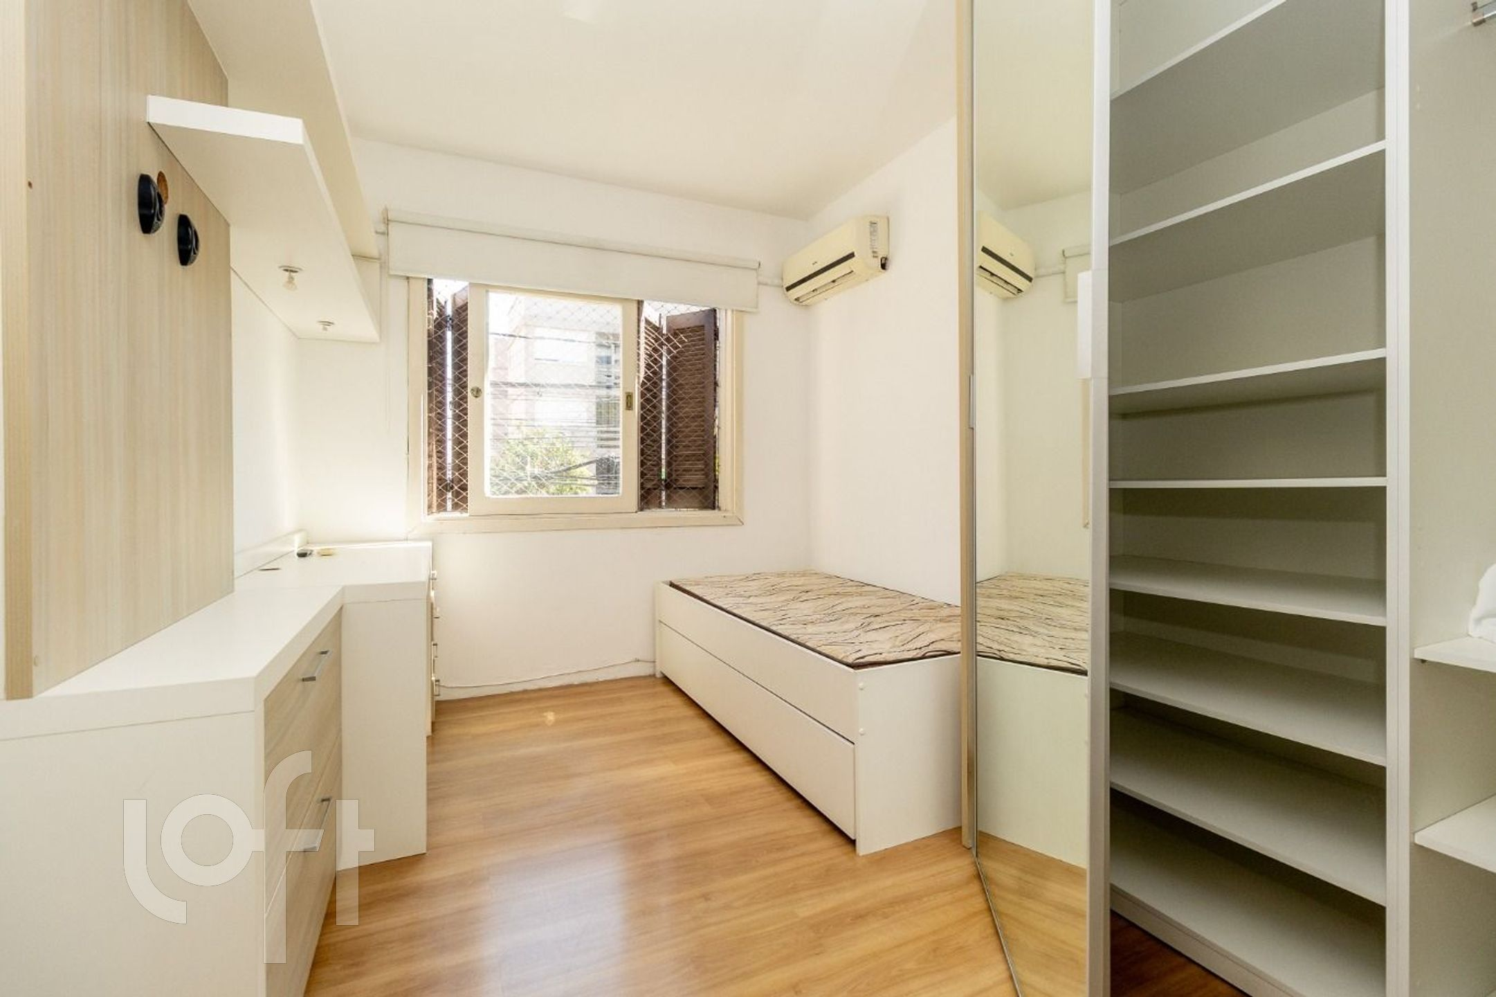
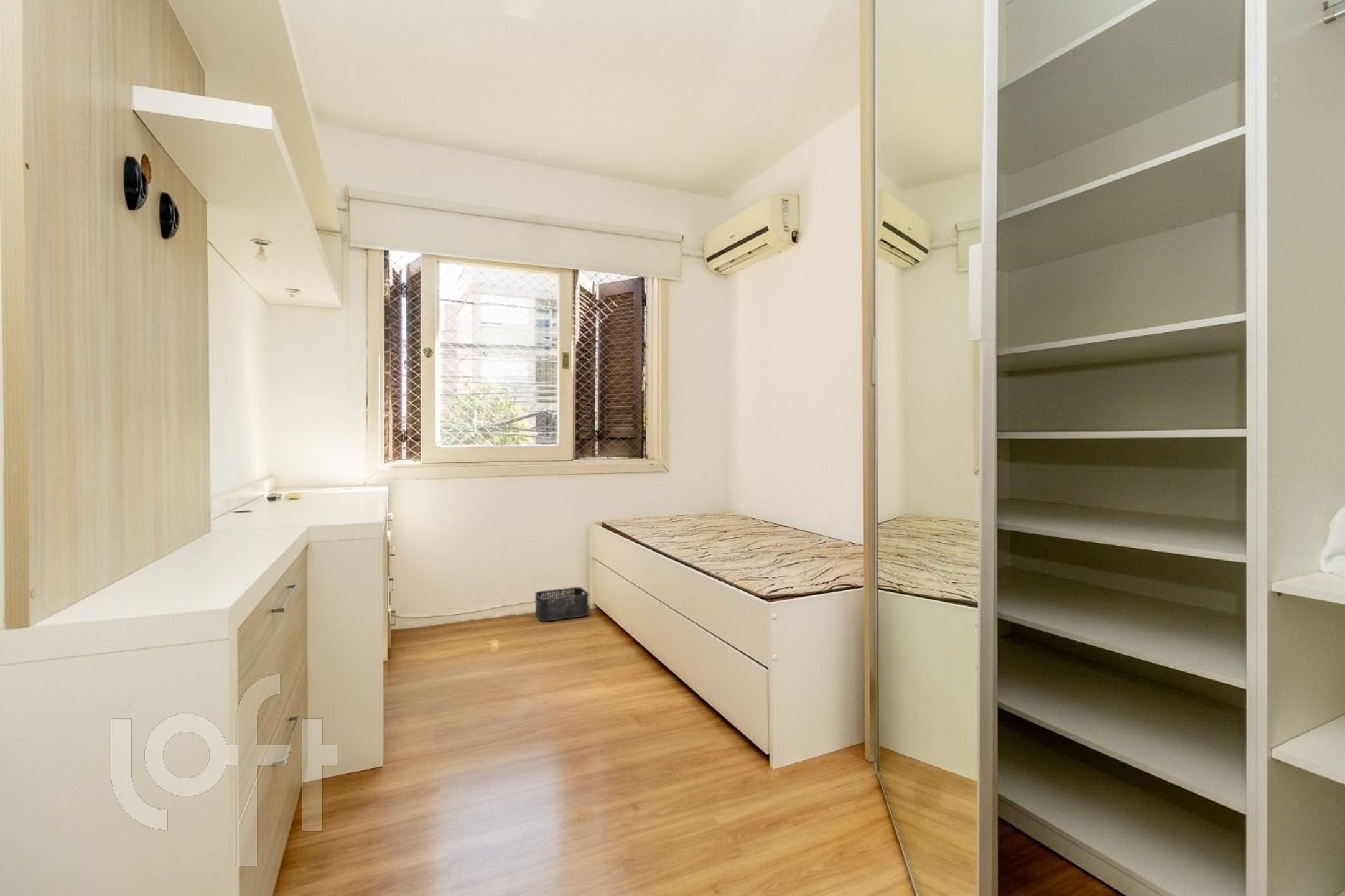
+ storage bin (561, 604)
